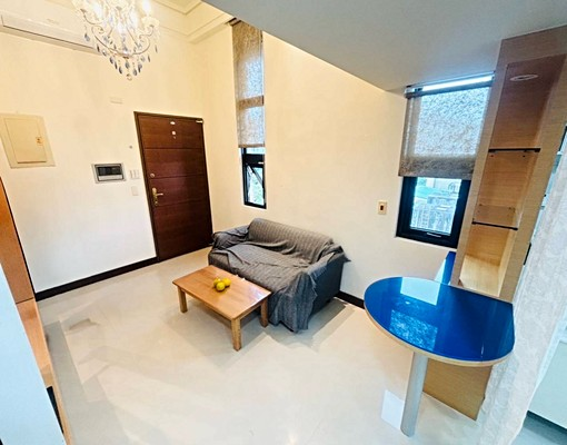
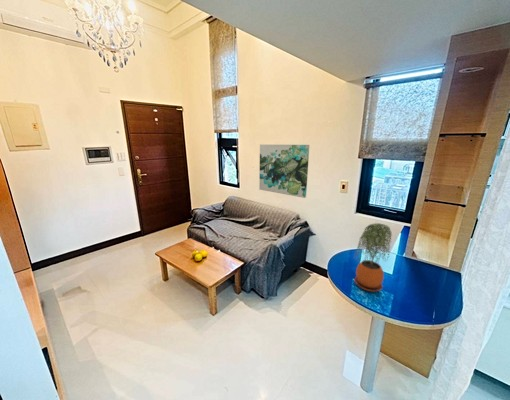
+ wall art (281, 169)
+ potted plant (370, 255)
